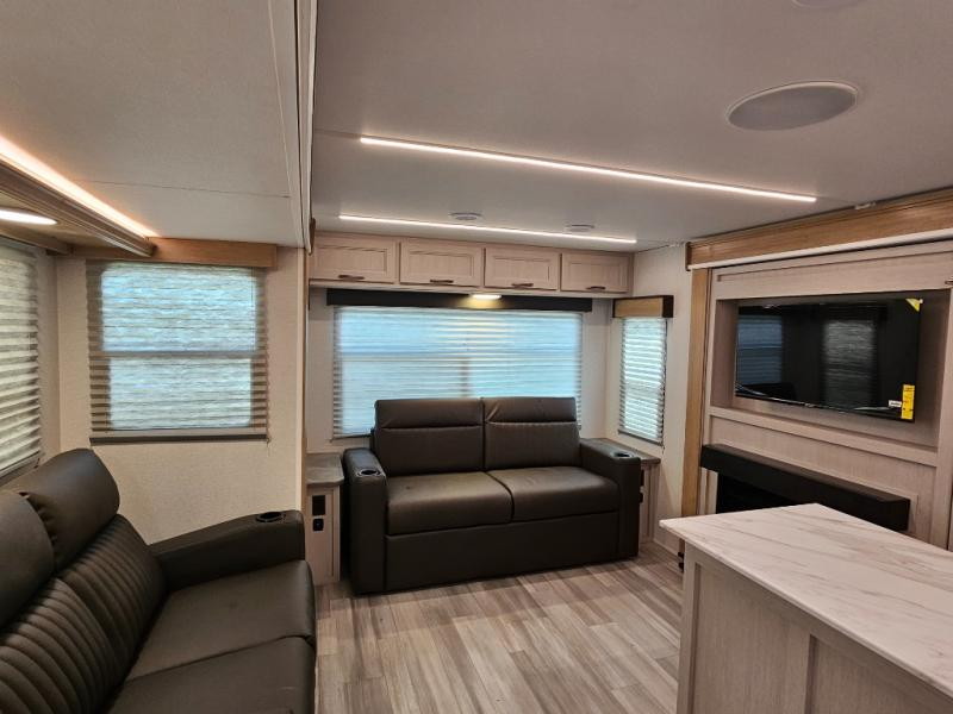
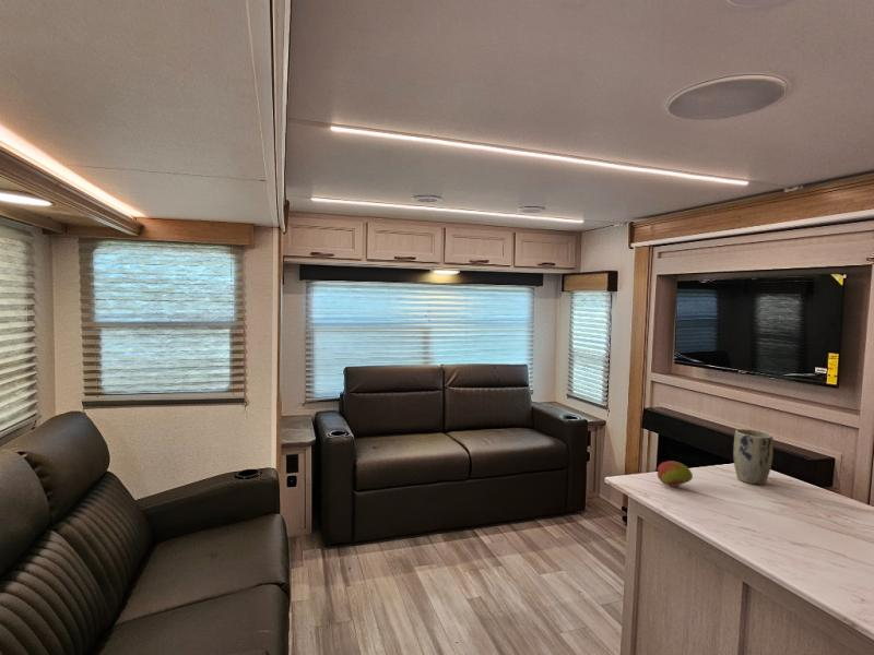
+ fruit (673, 473)
+ plant pot (752, 456)
